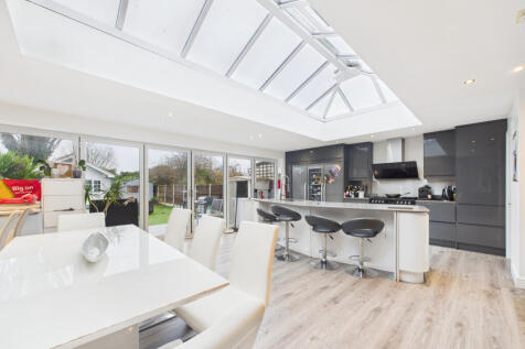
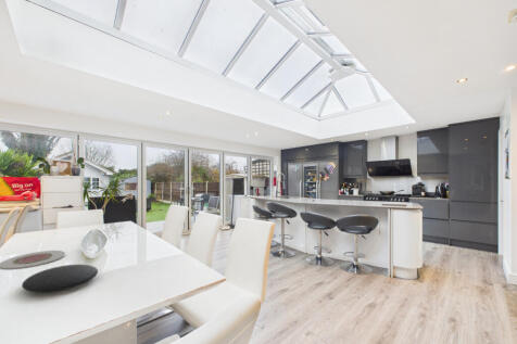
+ plate (34, 258)
+ plate (62, 277)
